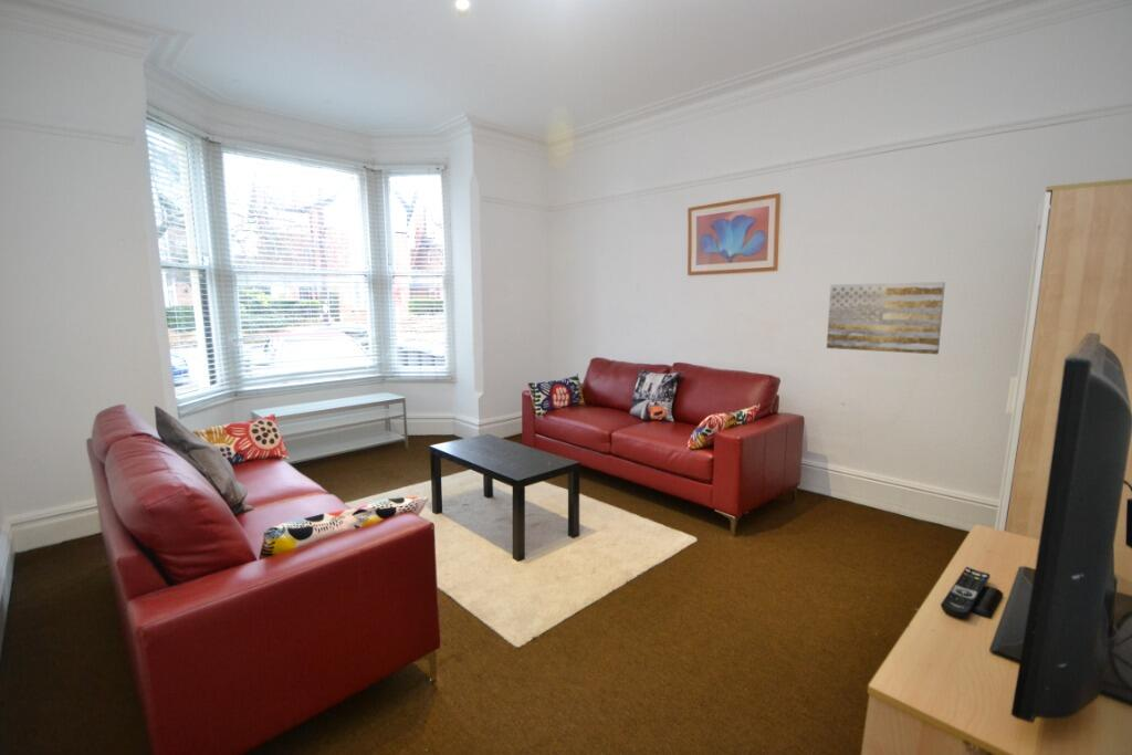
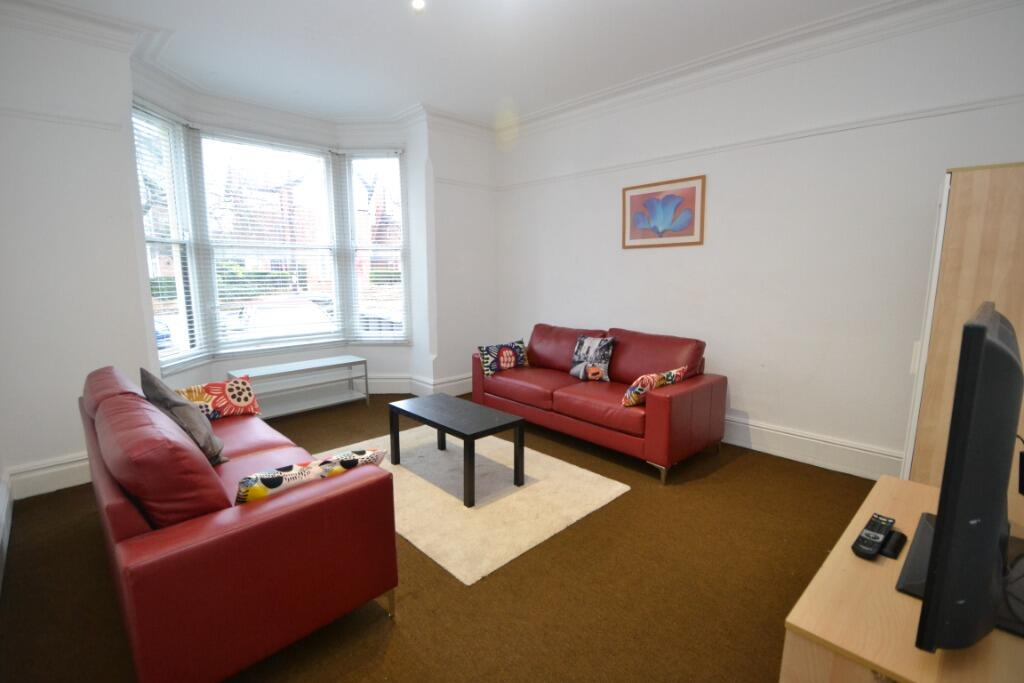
- wall art (881, 317)
